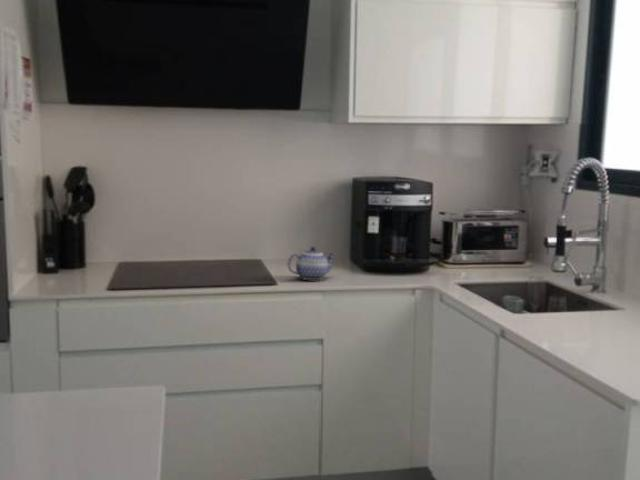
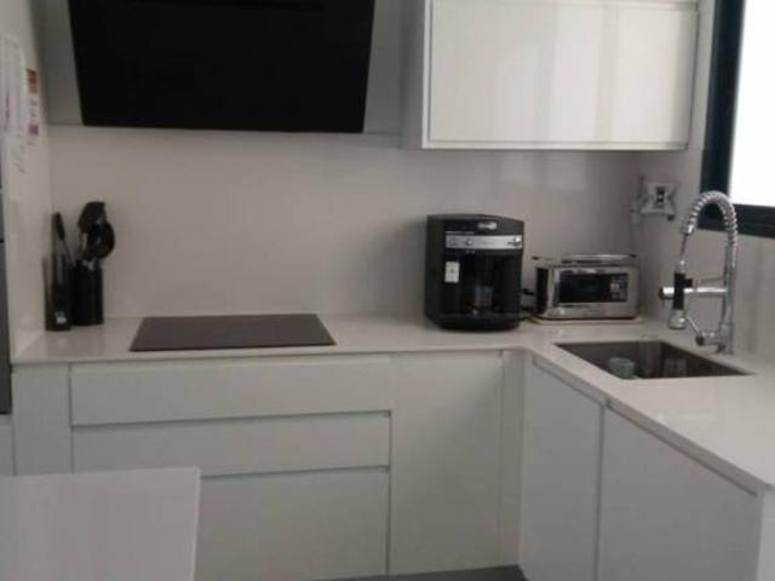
- teapot (311, 262)
